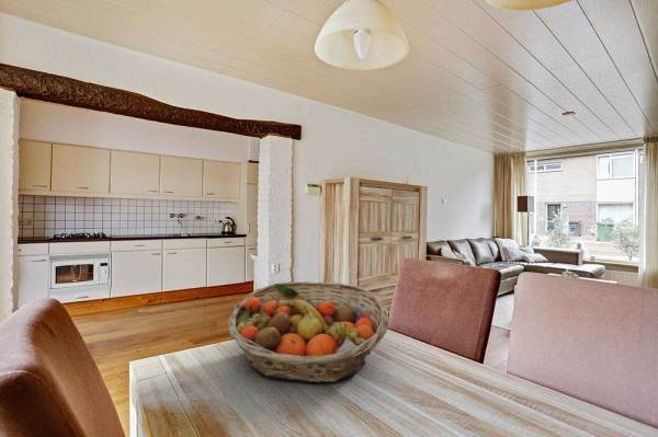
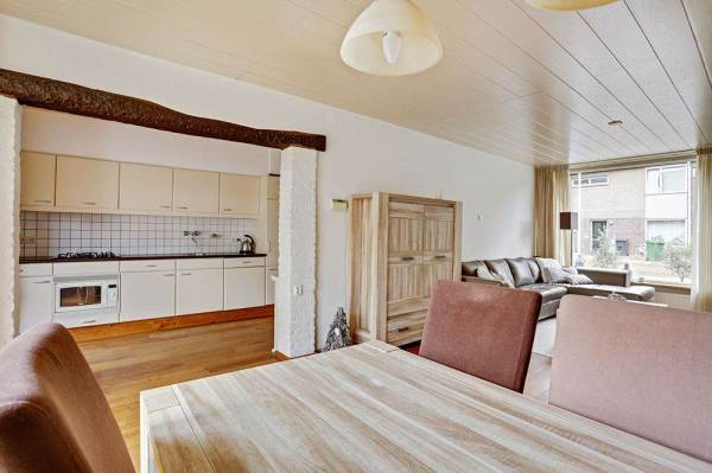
- fruit basket (307, 325)
